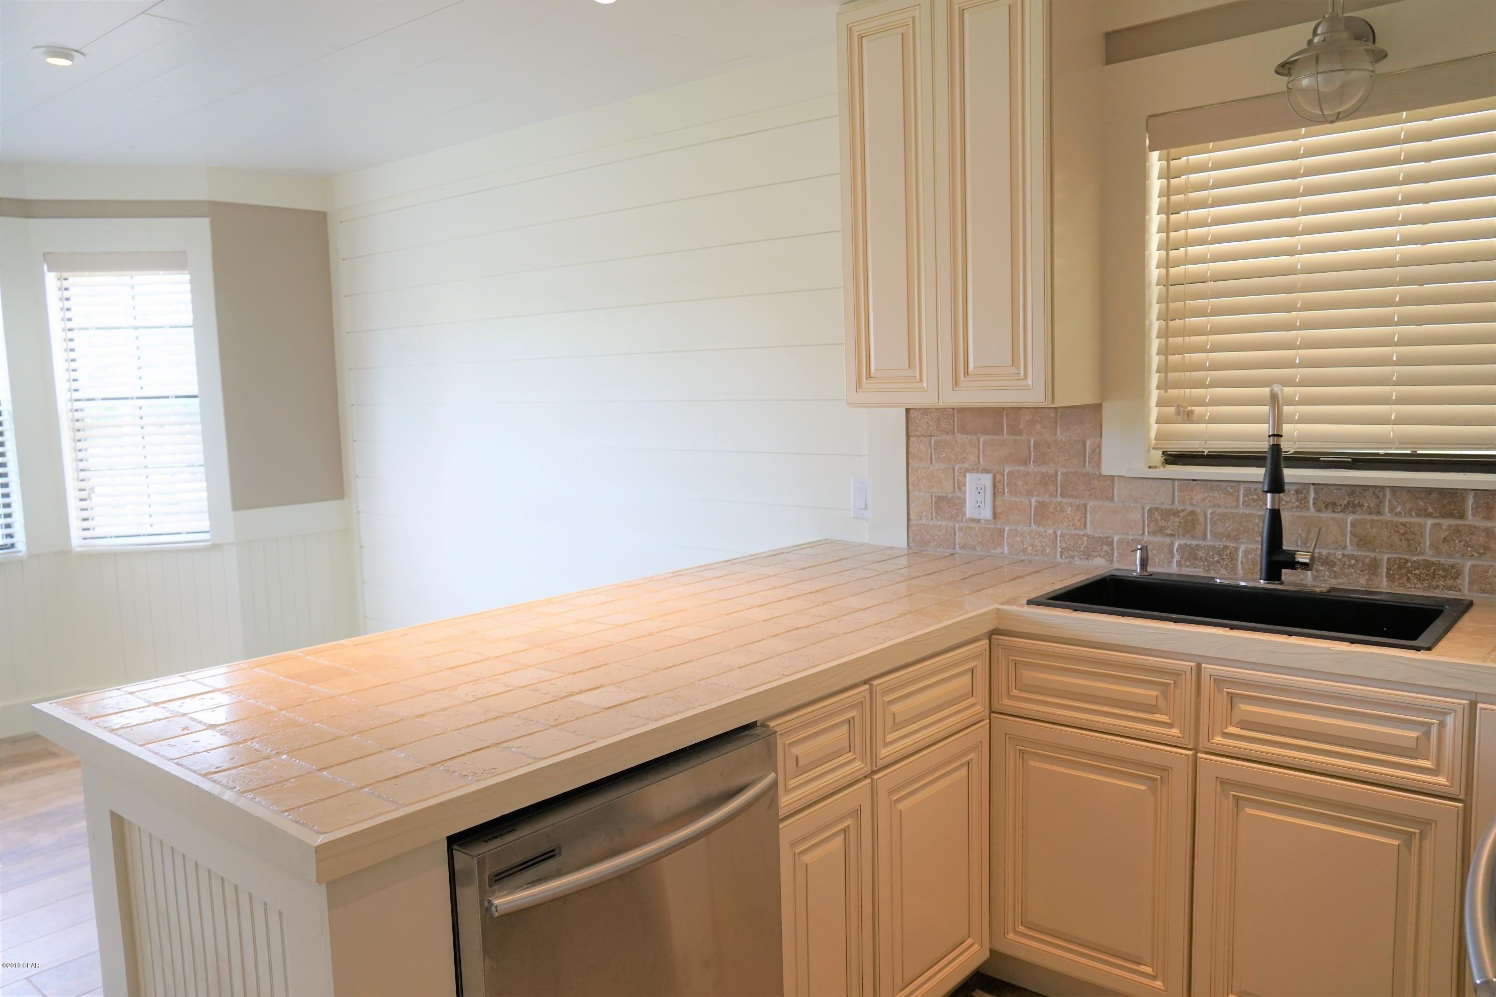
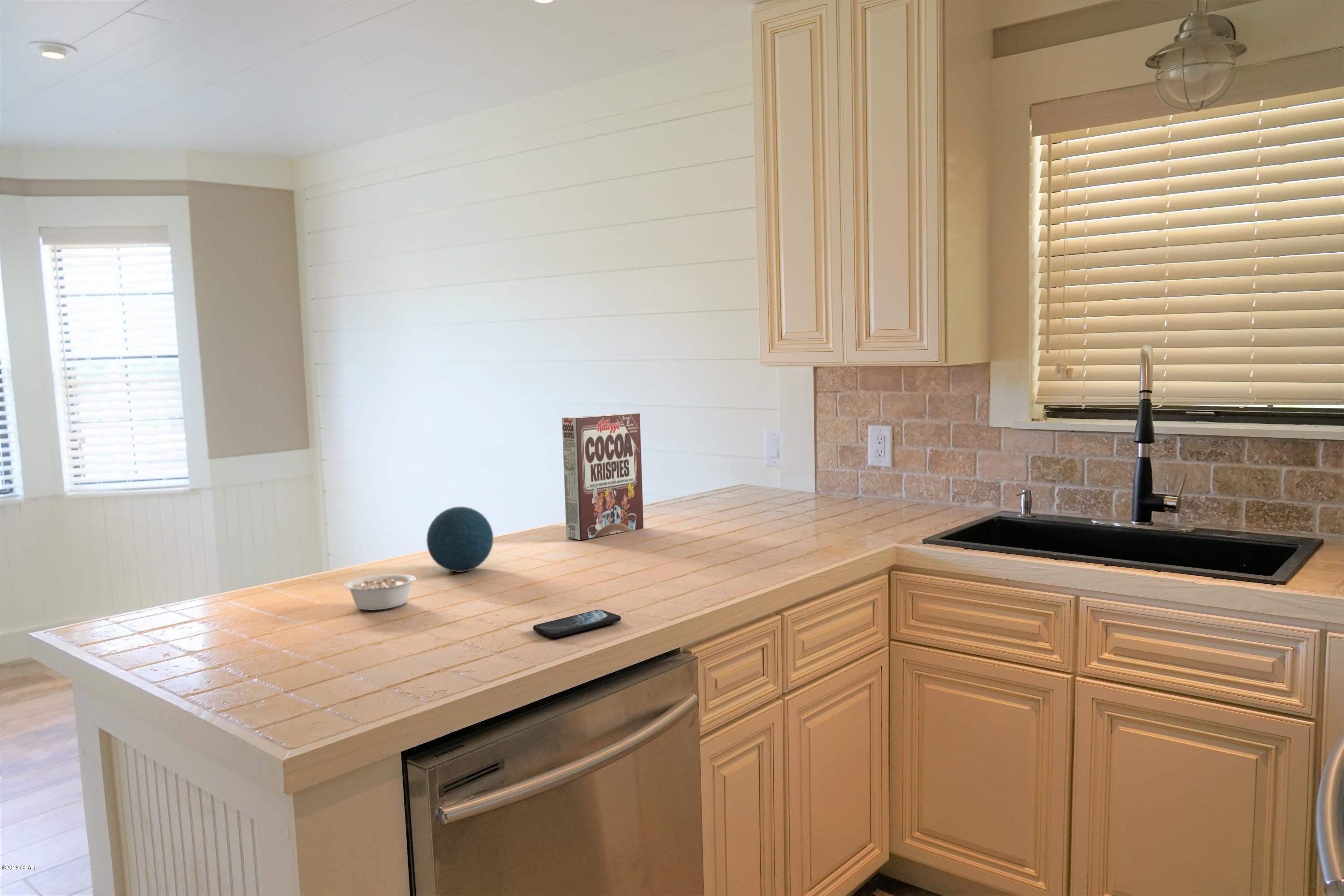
+ decorative orb (460, 539)
+ smartphone (577, 623)
+ legume (383, 590)
+ cereal box (603, 474)
